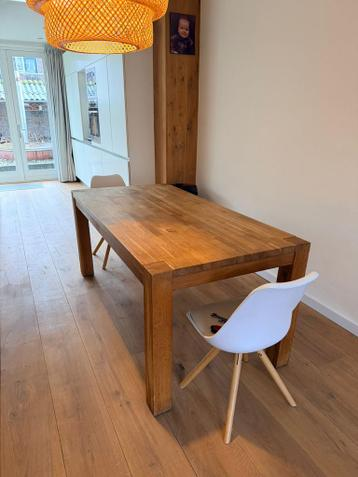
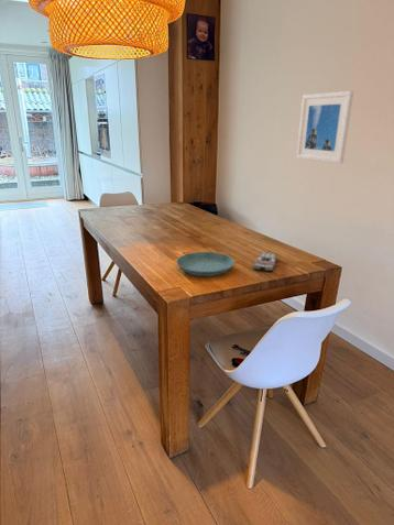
+ saucer (205, 264)
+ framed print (321, 128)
+ remote control (265, 261)
